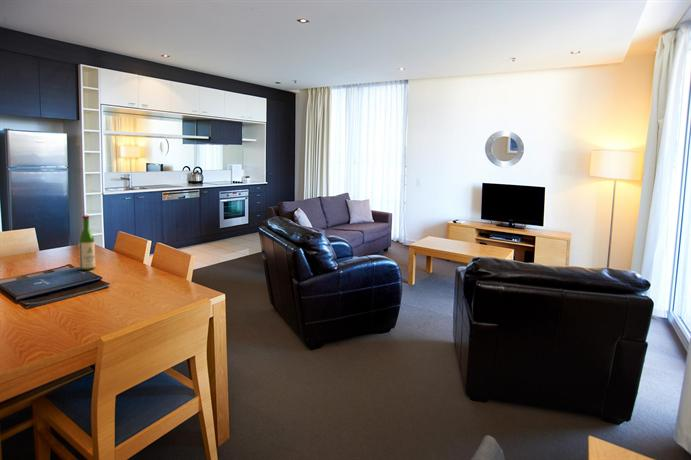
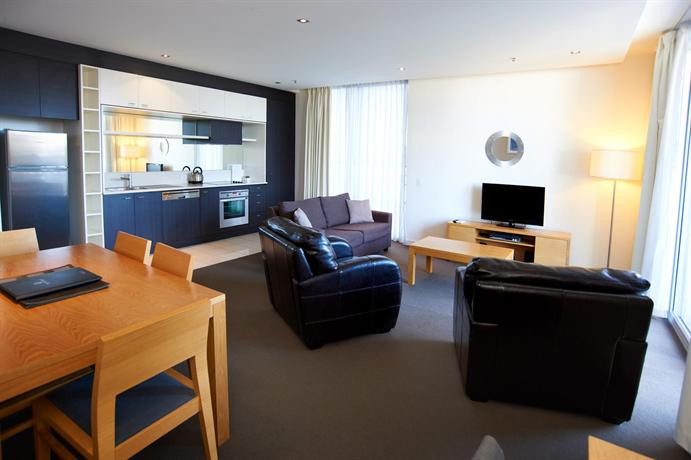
- wine bottle (86, 242)
